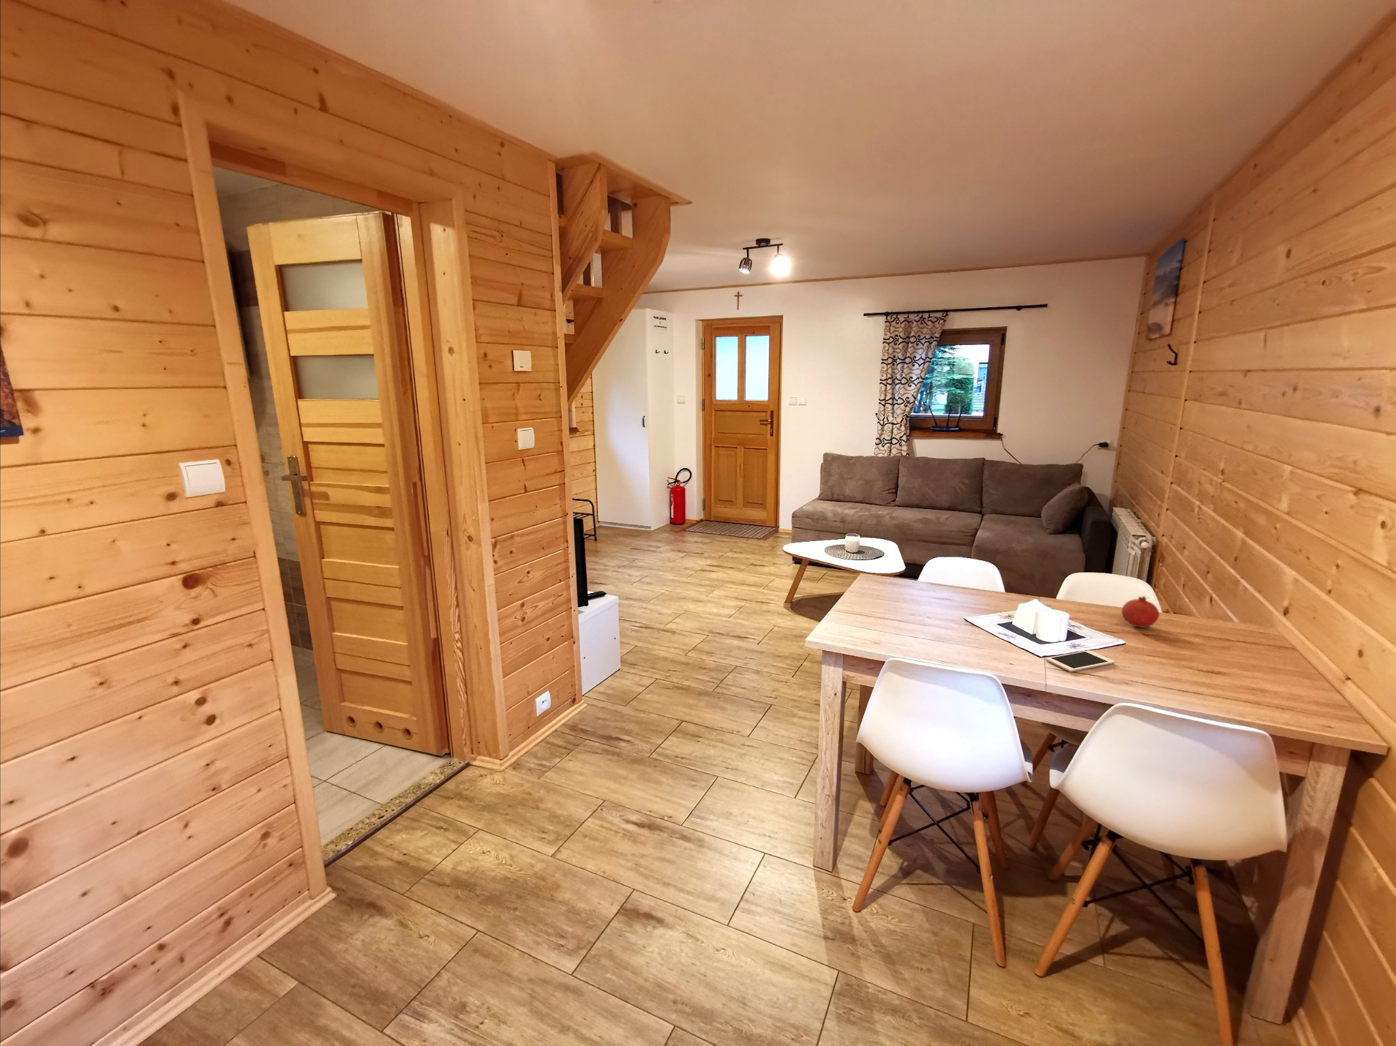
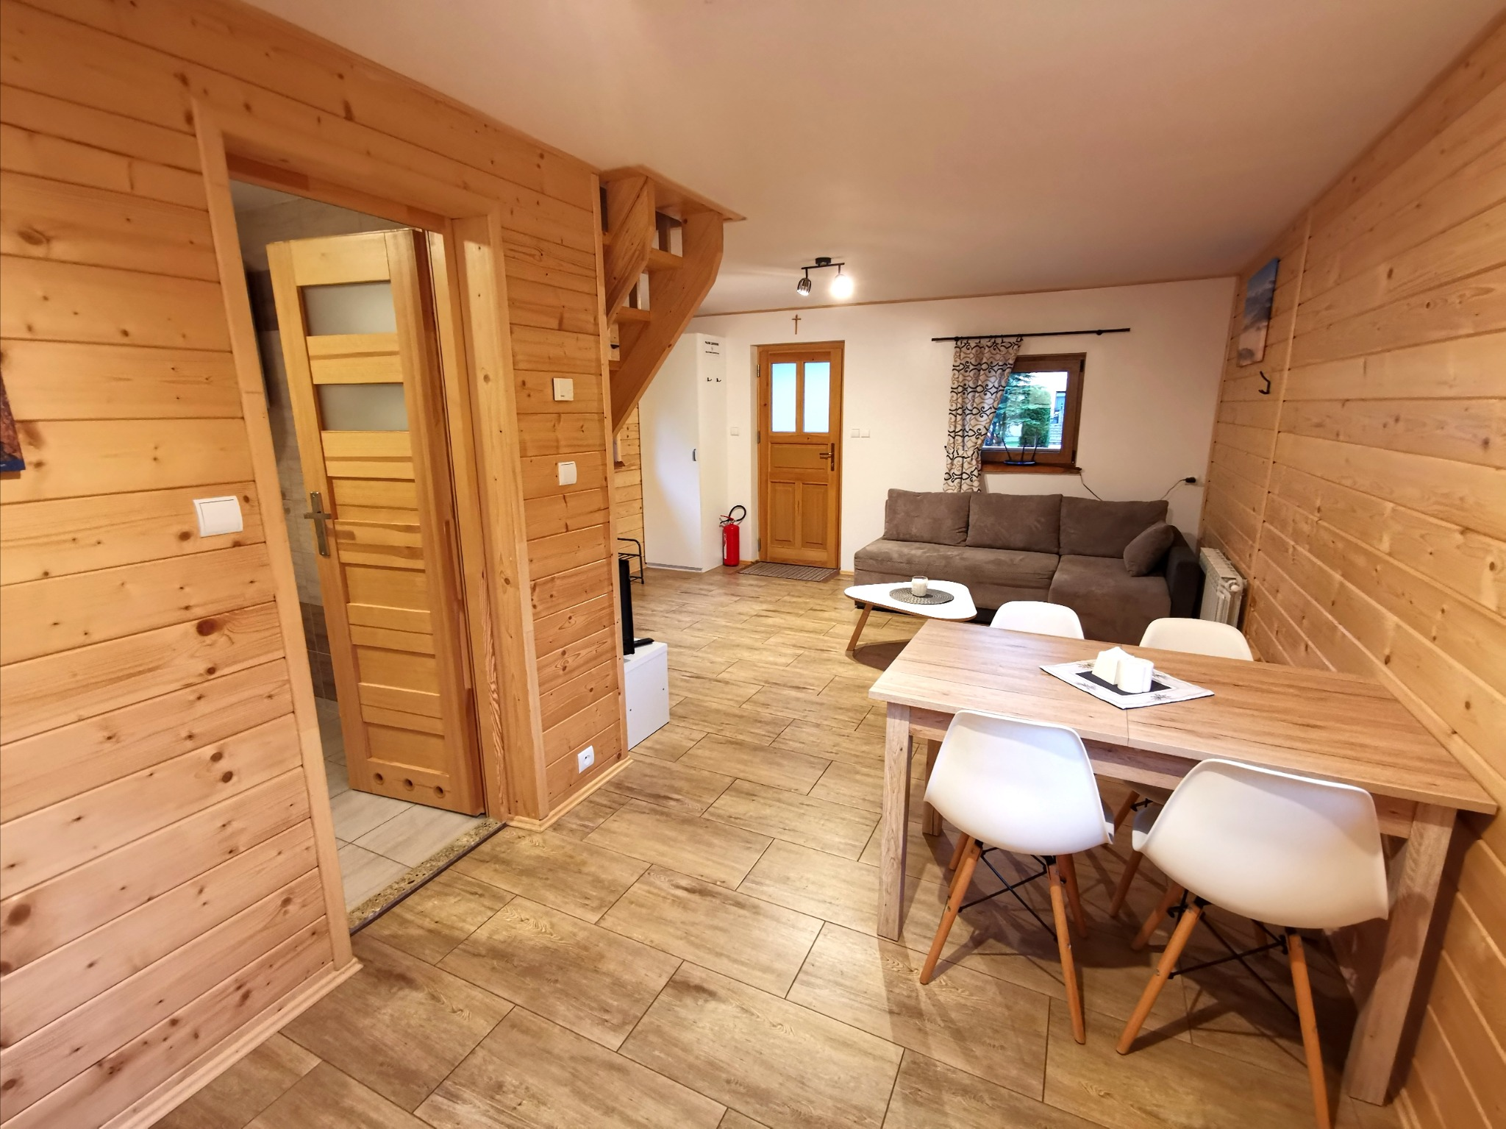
- fruit (1140, 611)
- cell phone (1079, 660)
